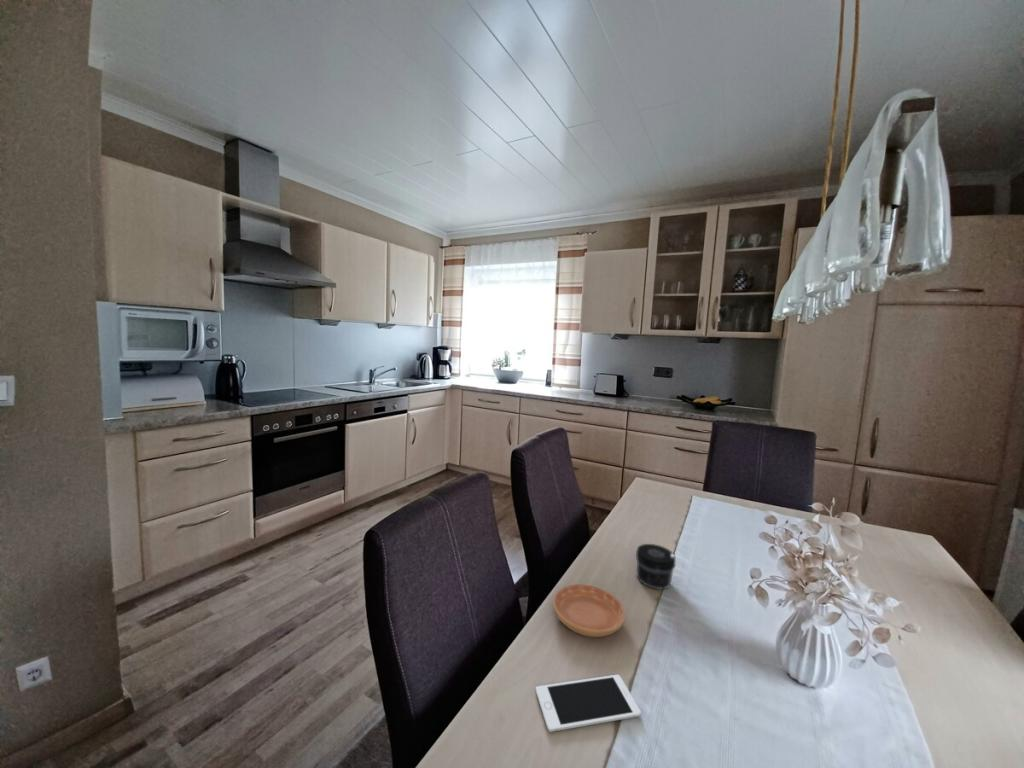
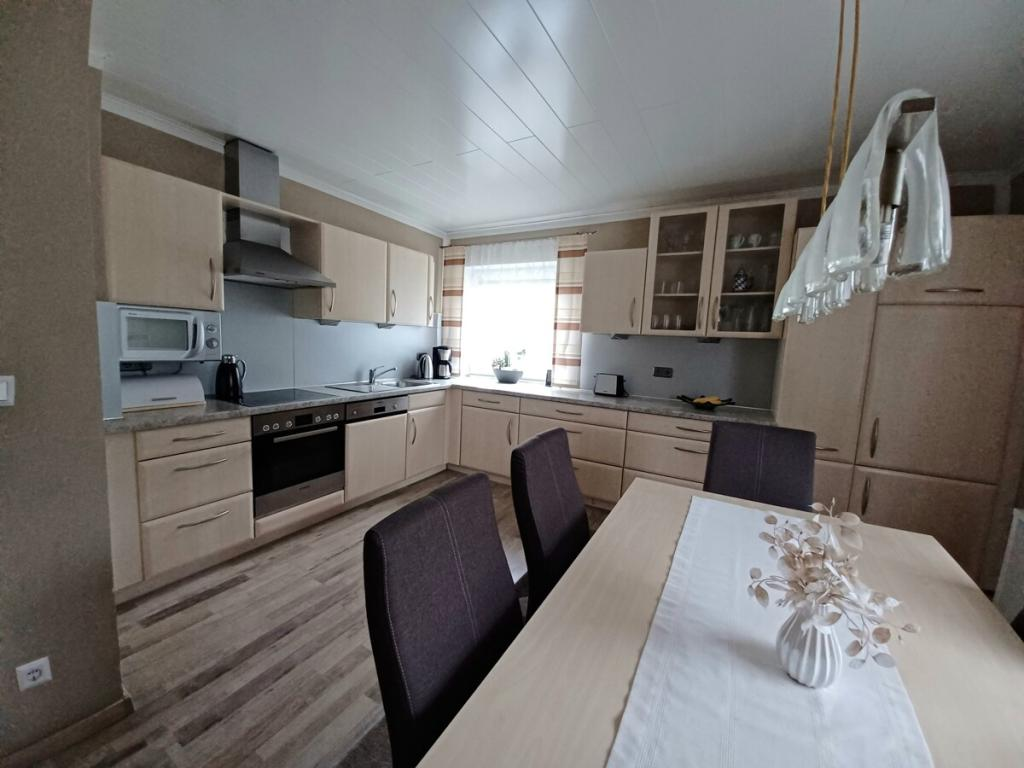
- cell phone (586, 701)
- jar (654, 566)
- saucer (588, 611)
